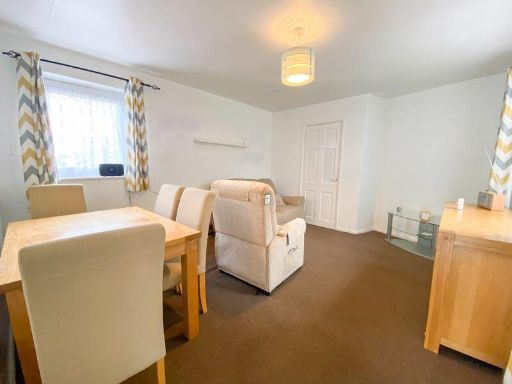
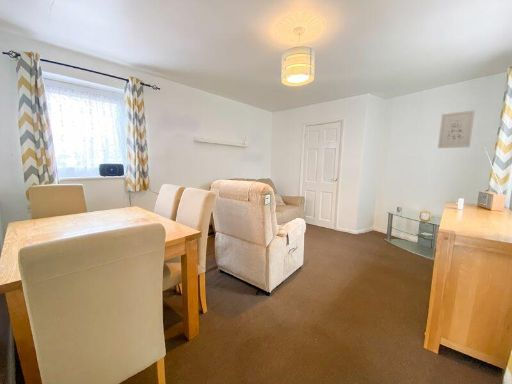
+ wall art (455, 130)
